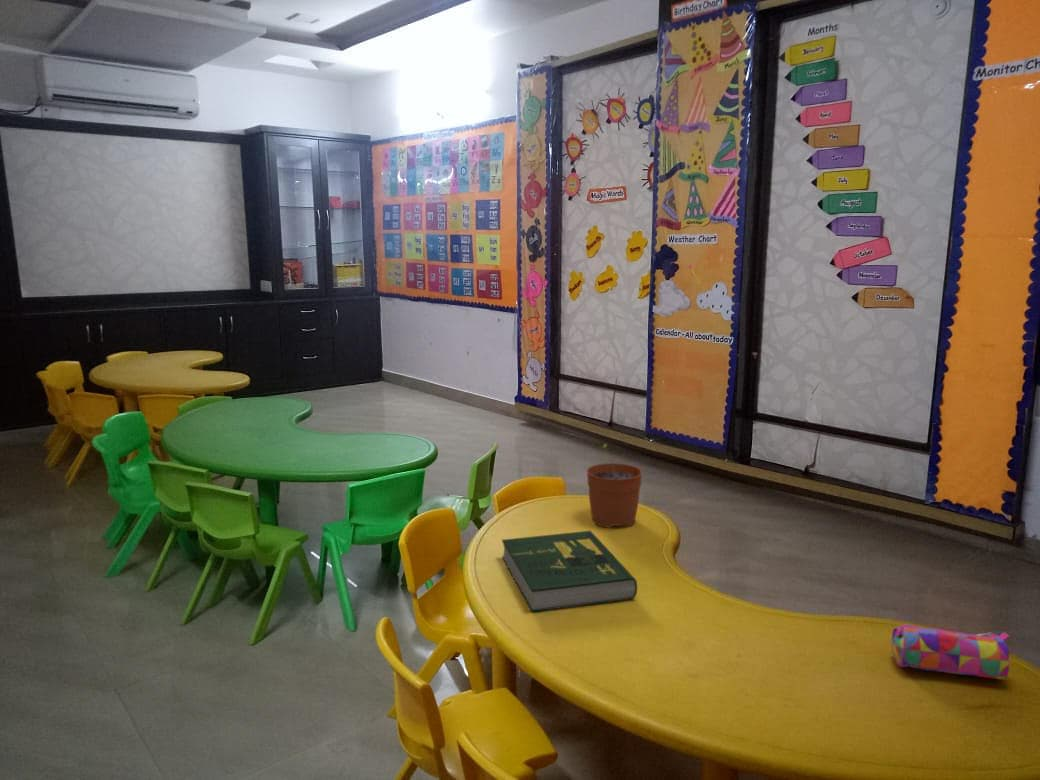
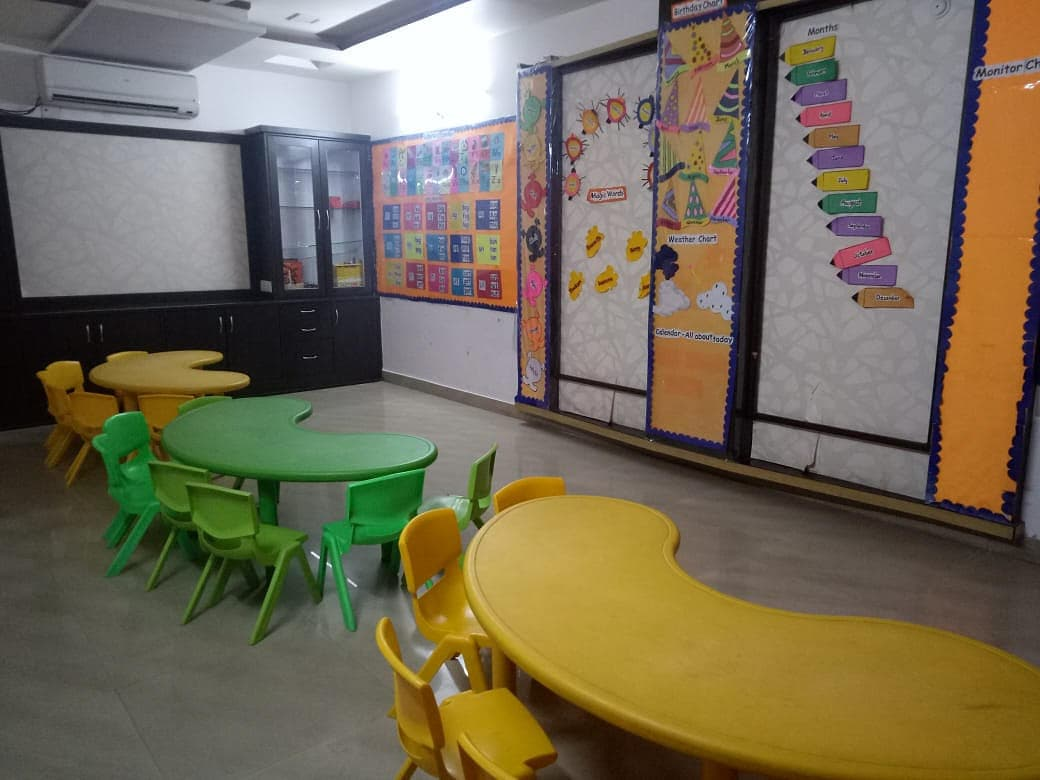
- pencil case (949, 649)
- plant pot (614, 483)
- book (565, 567)
